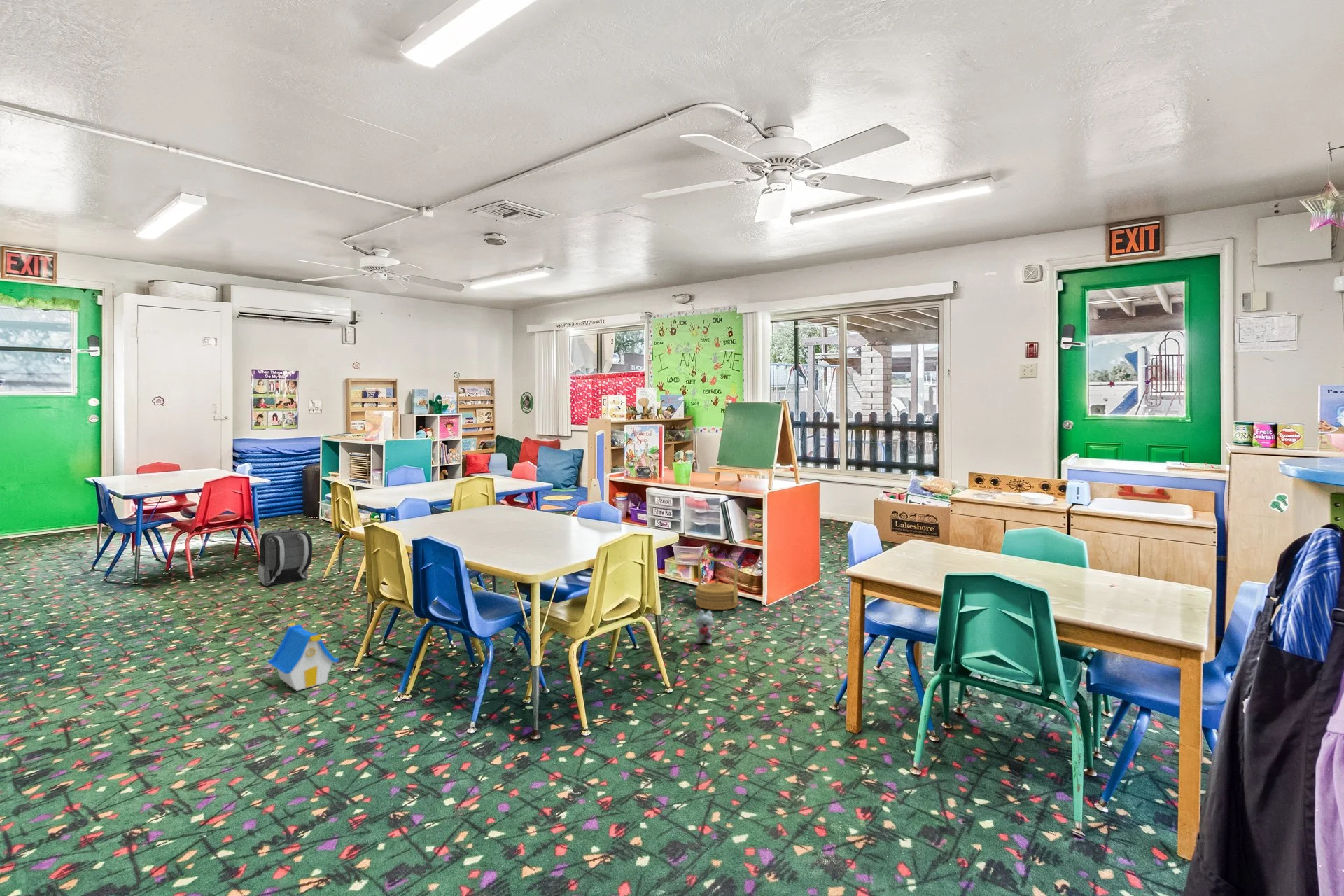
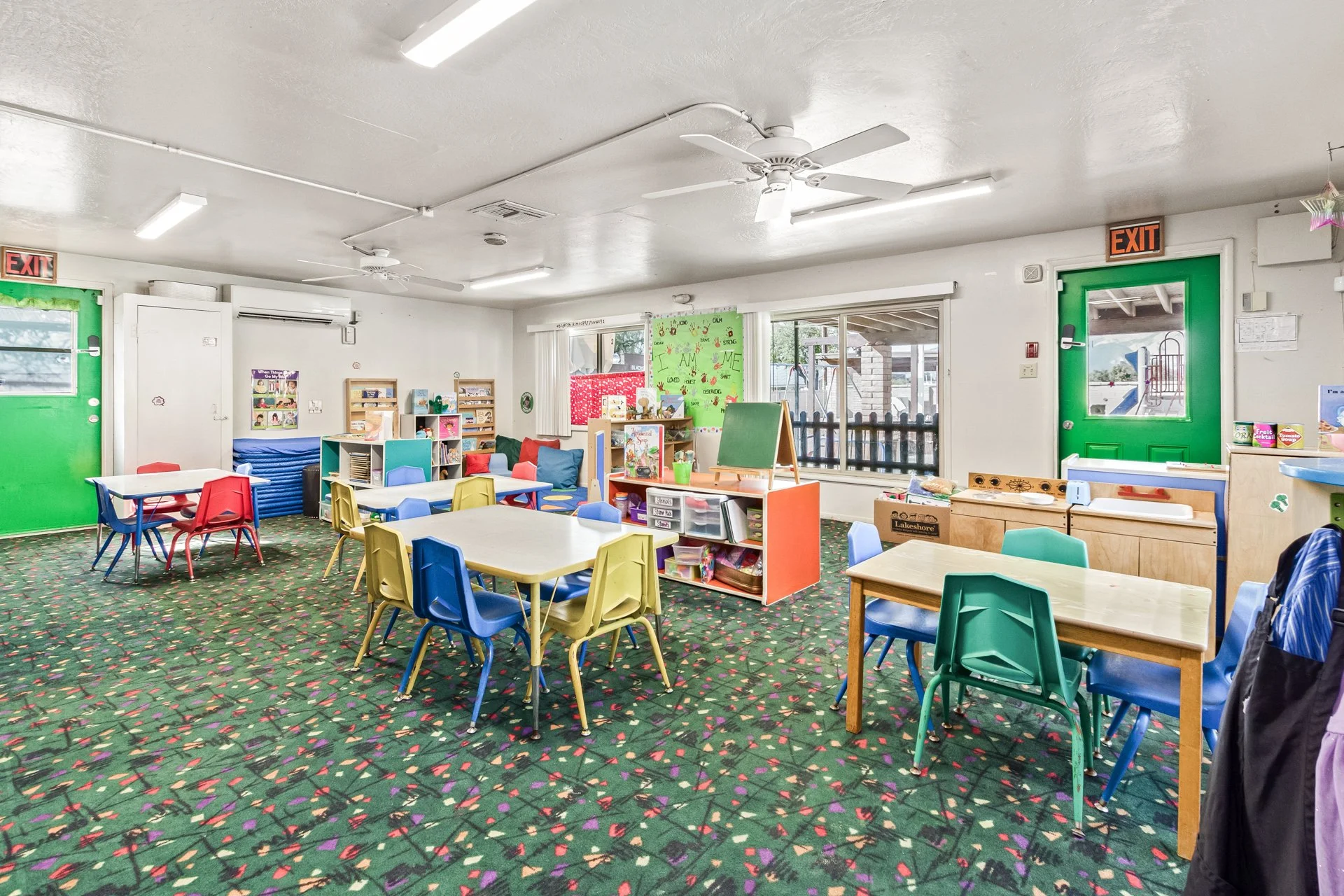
- basket (717, 581)
- backpack (286, 555)
- plush toy (704, 626)
- toy house (303, 654)
